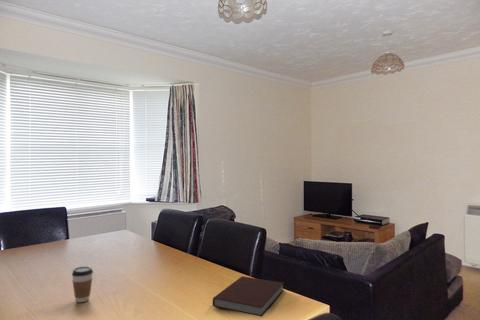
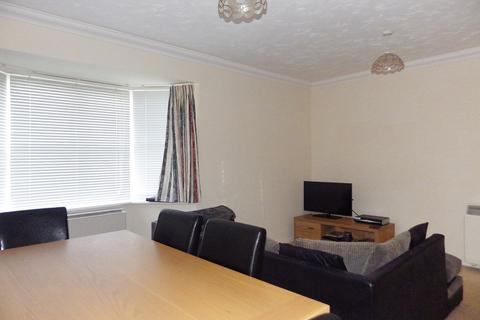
- notebook (250, 293)
- coffee cup (82, 284)
